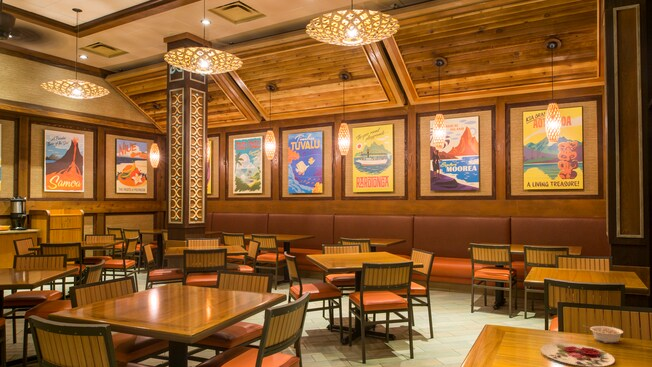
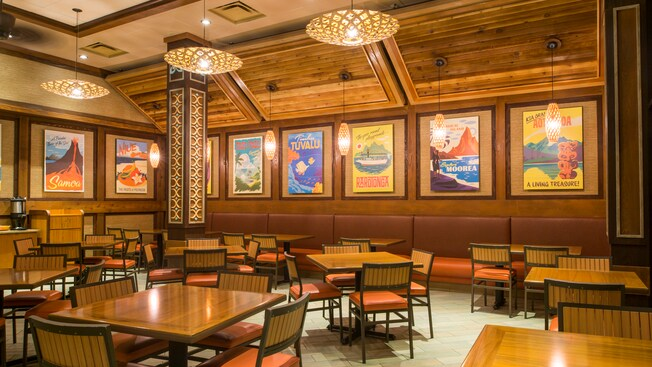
- plate (576, 353)
- legume (605, 334)
